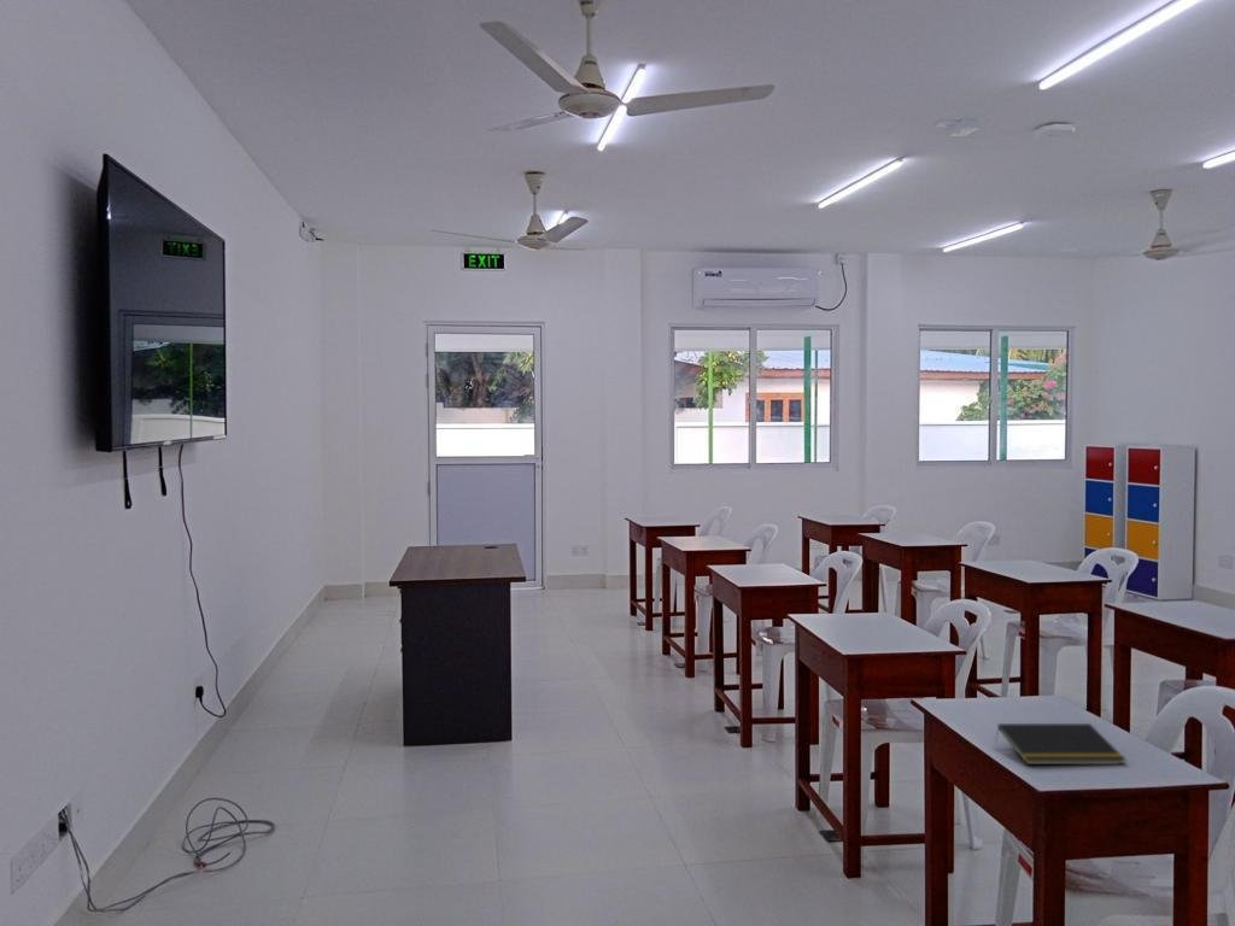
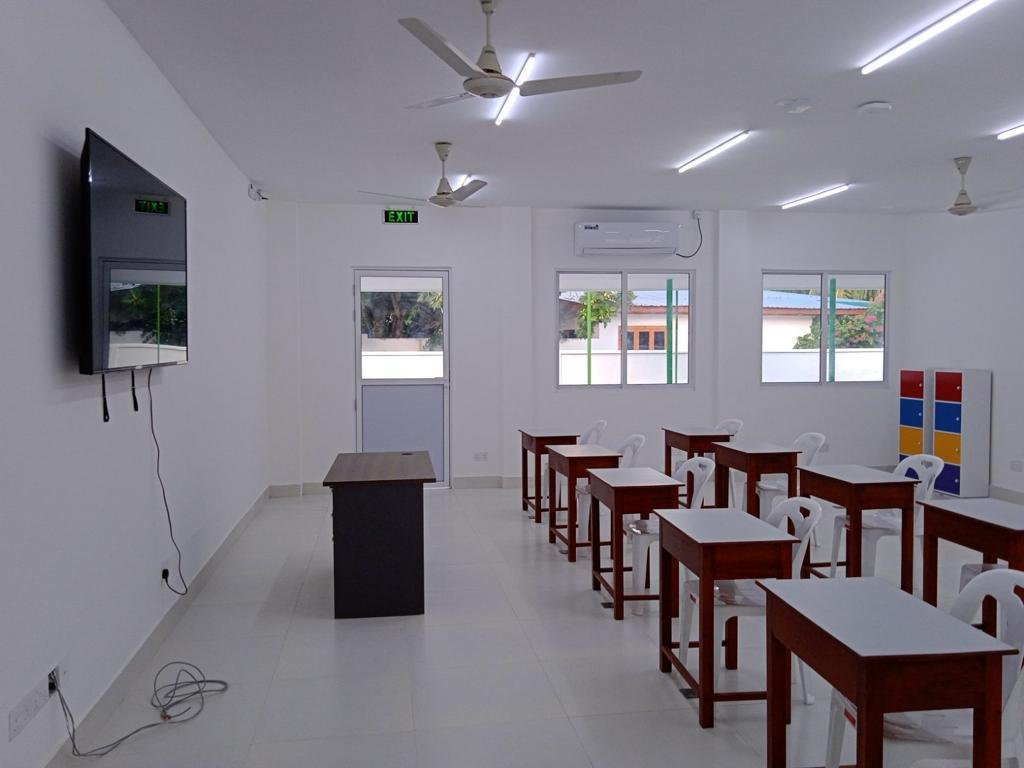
- notepad (1059, 743)
